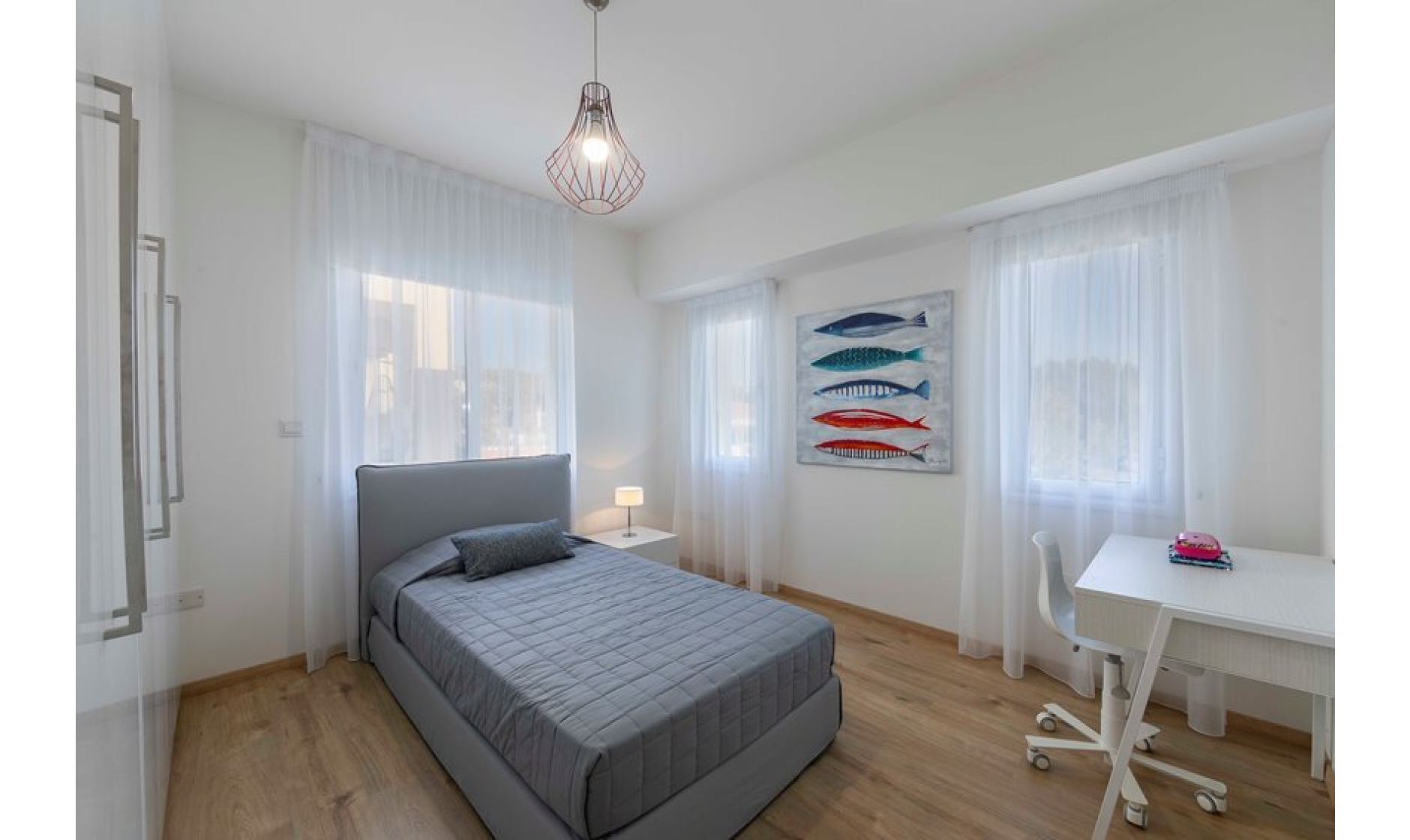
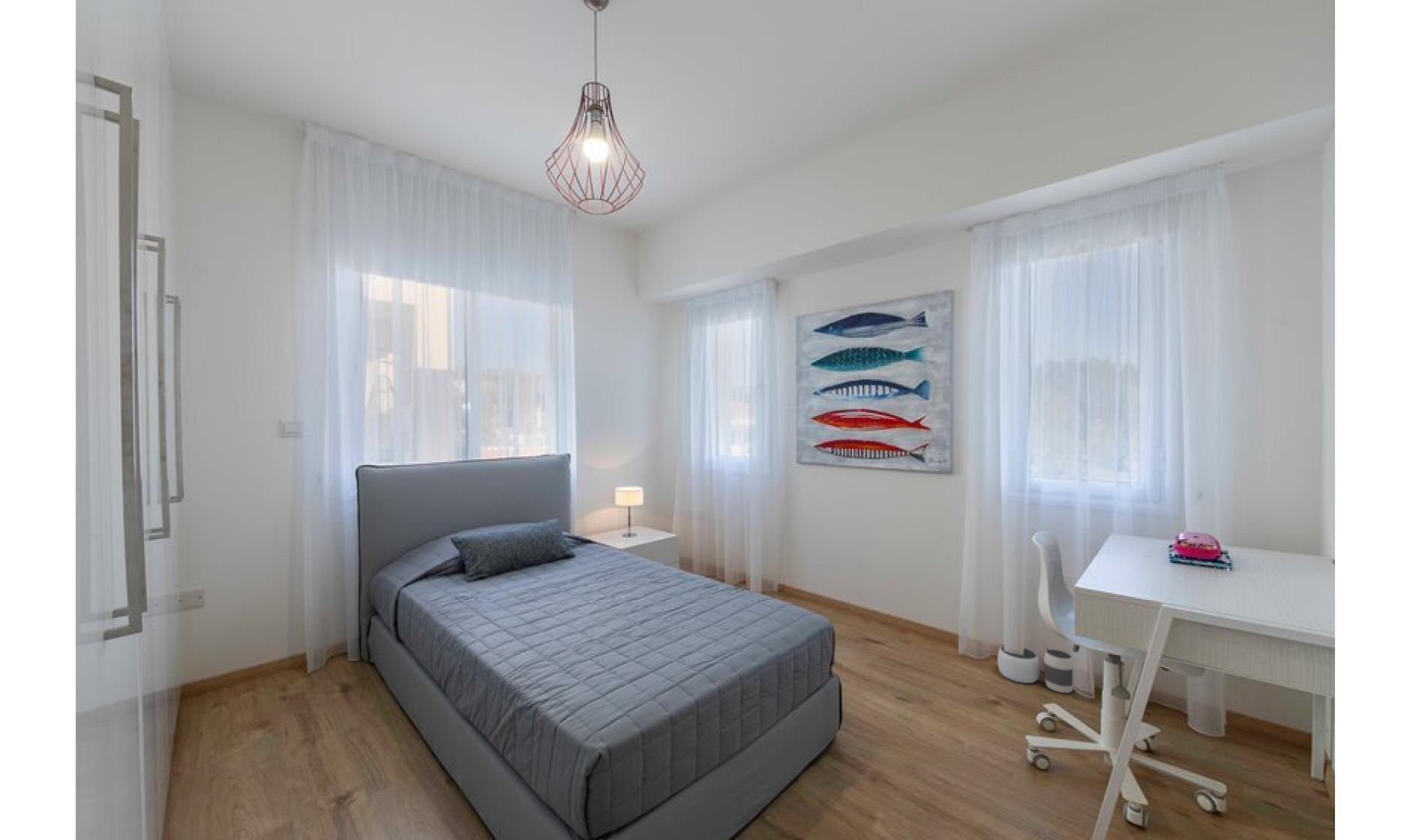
+ waste basket (1034, 662)
